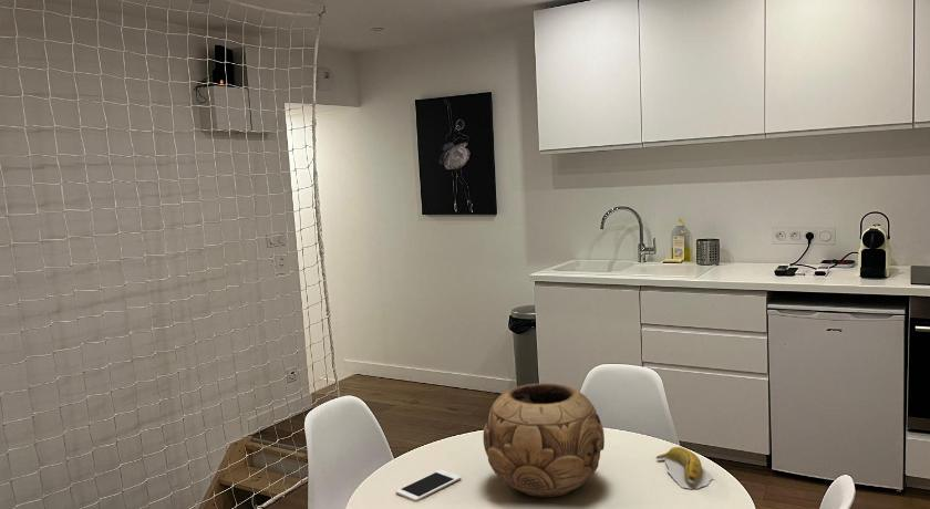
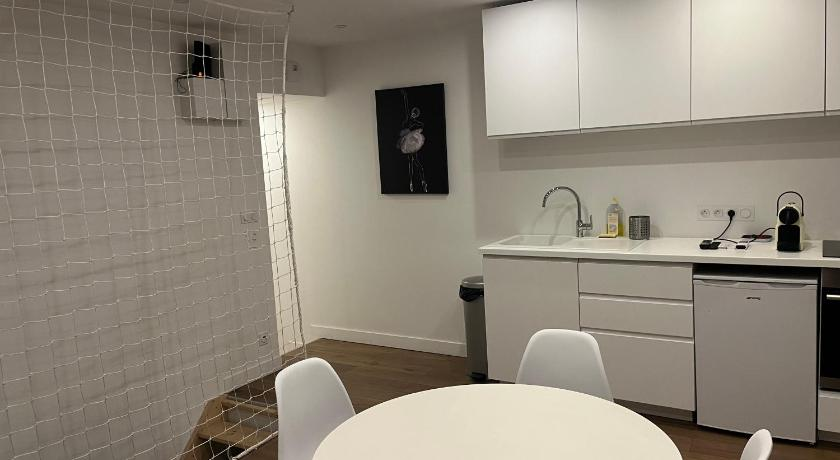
- banana (682, 463)
- cell phone (428, 485)
- decorative bowl (542, 438)
